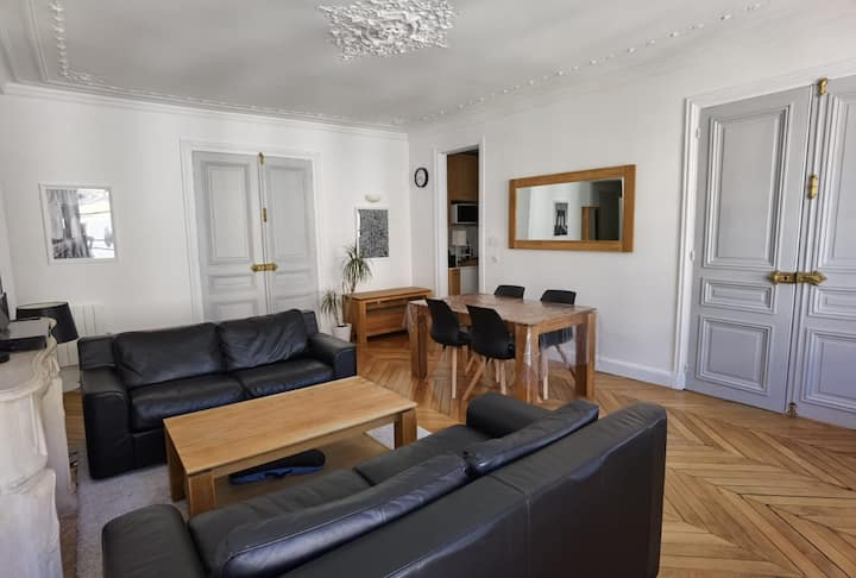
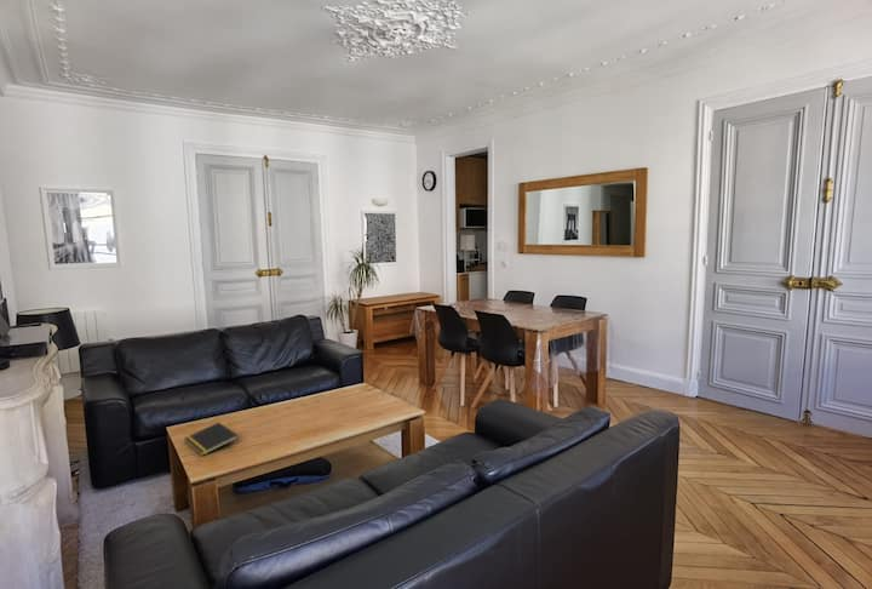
+ notepad (211, 438)
